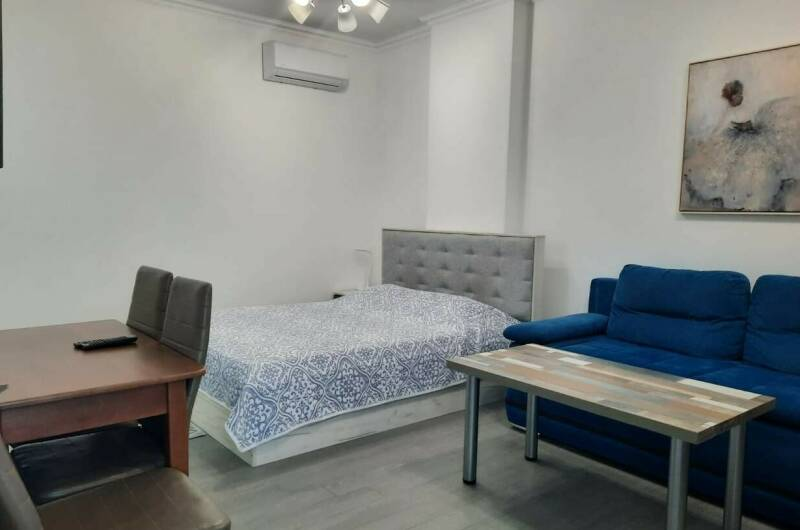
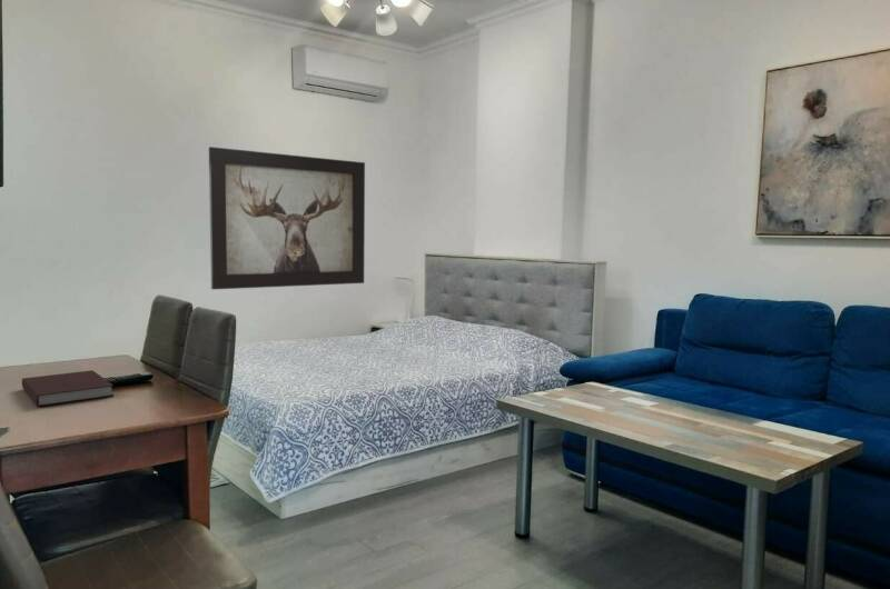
+ notebook (67, 387)
+ wall art (293, 221)
